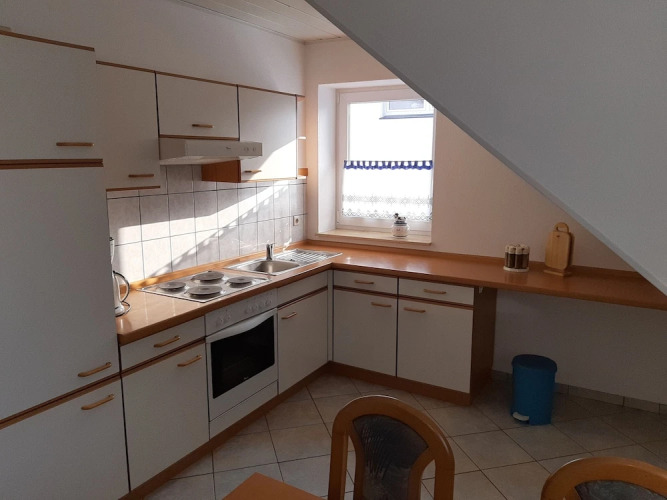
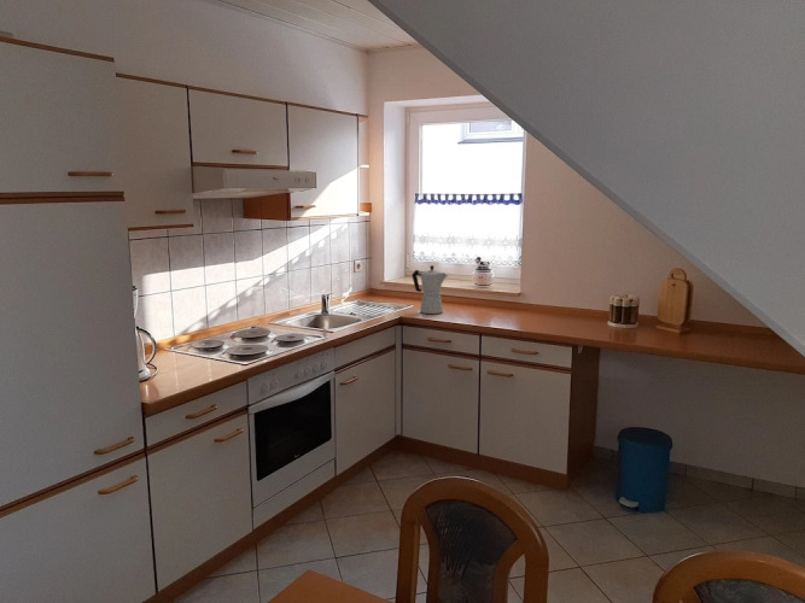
+ moka pot (428, 288)
